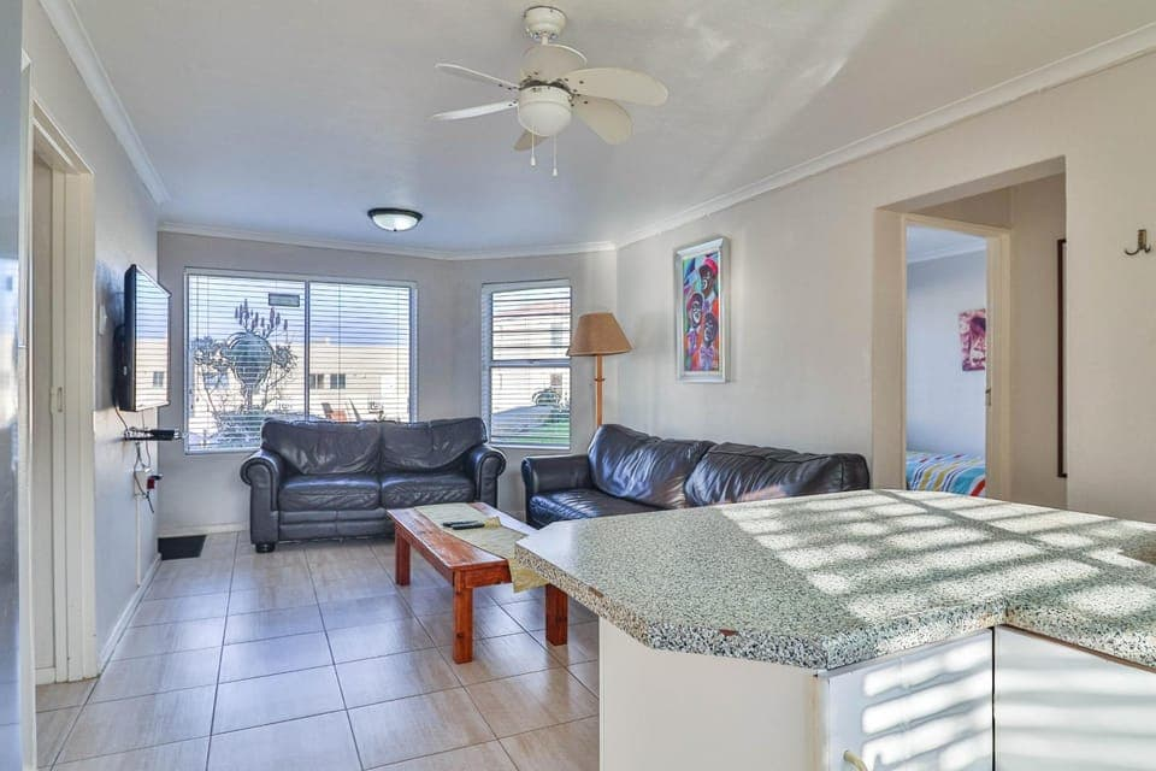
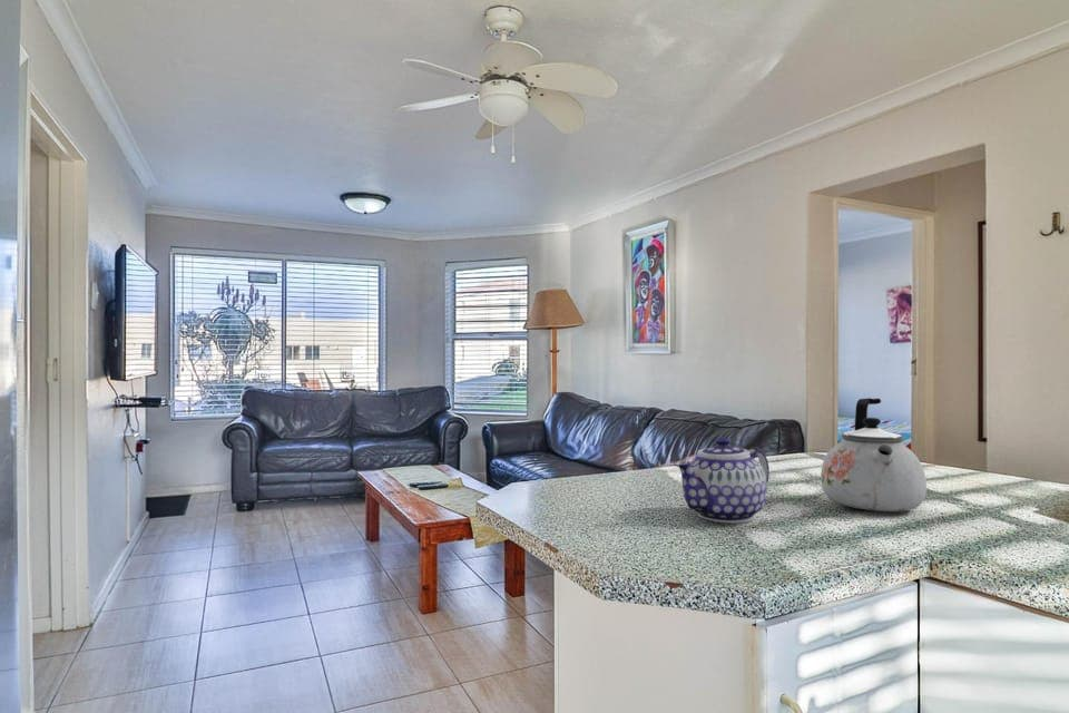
+ teapot (724, 476)
+ kettle (872, 451)
